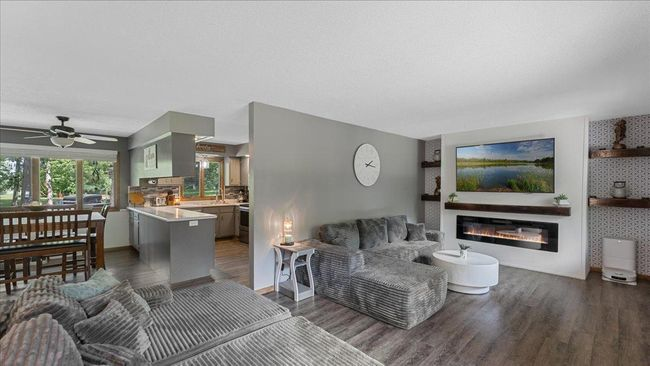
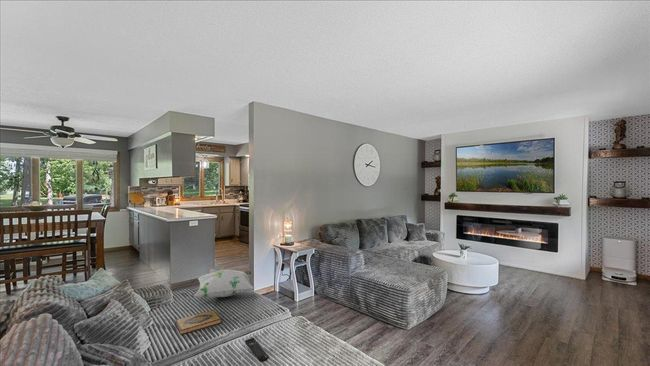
+ remote control (256, 349)
+ hardback book (198, 321)
+ decorative pillow (225, 282)
